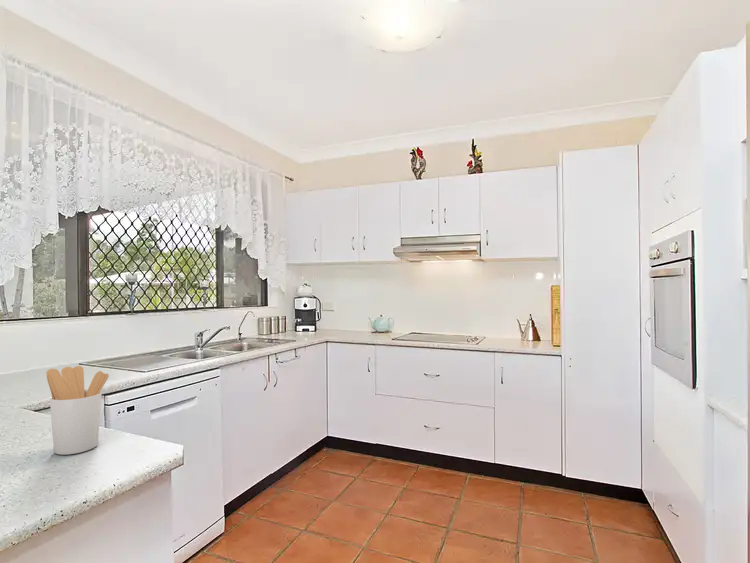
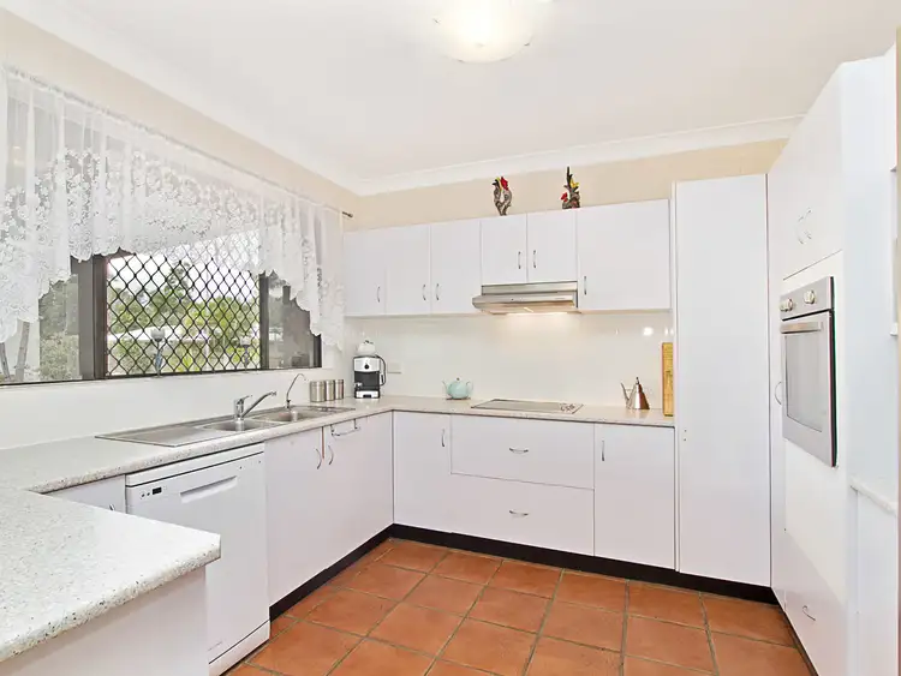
- utensil holder (72, 406)
